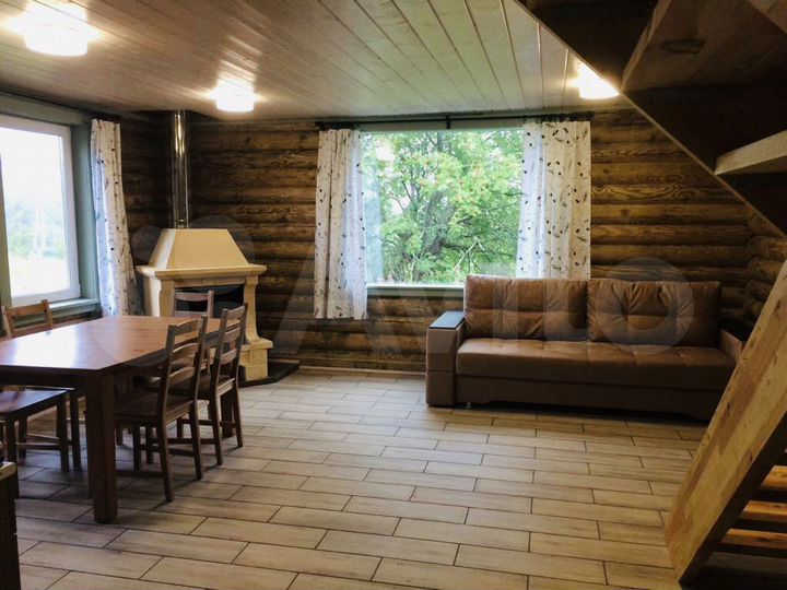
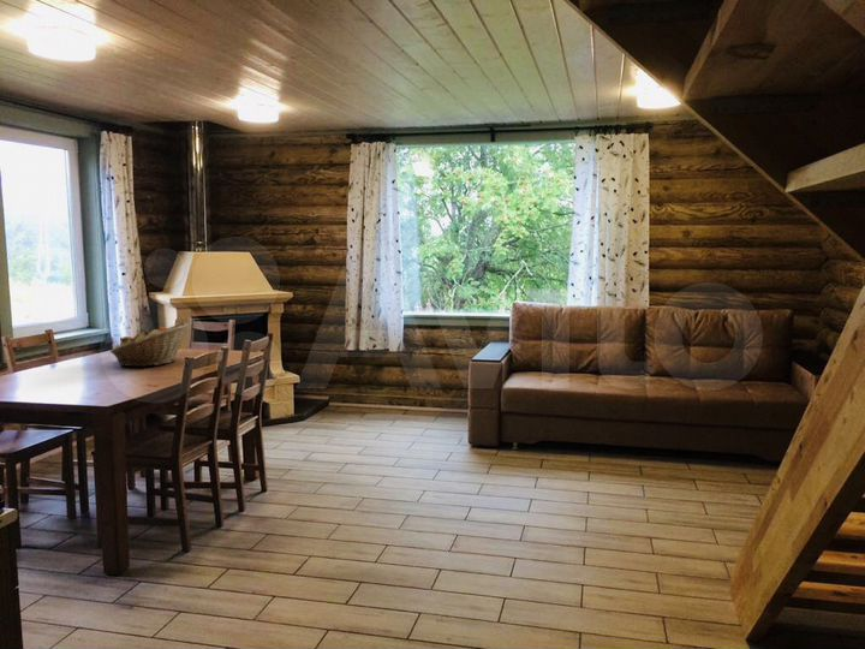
+ fruit basket (150, 343)
